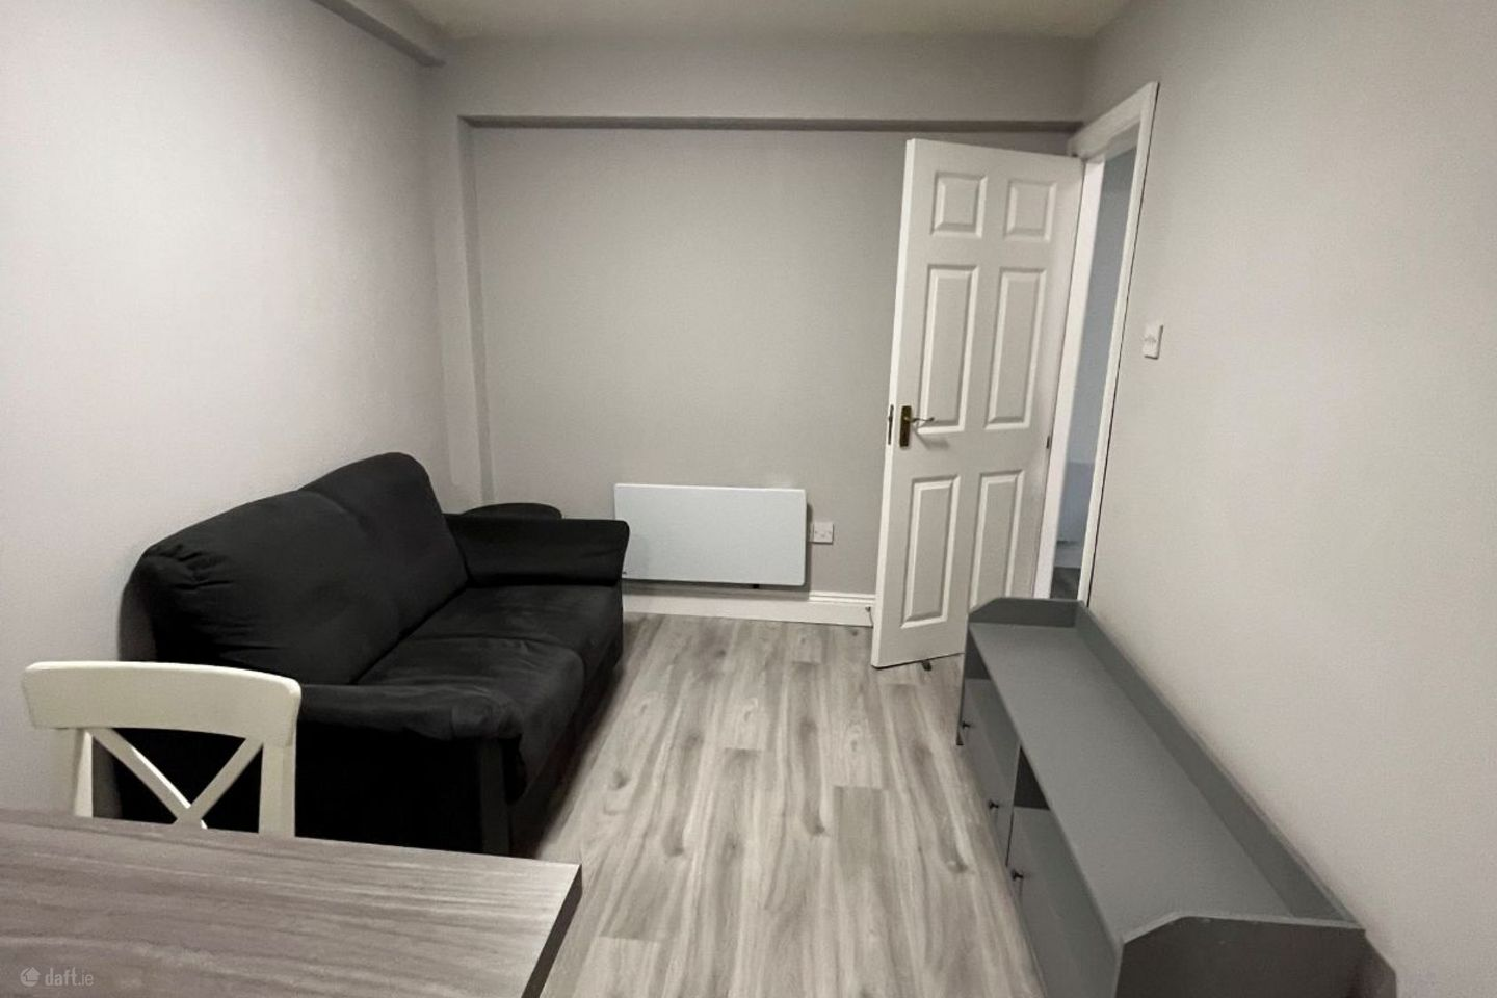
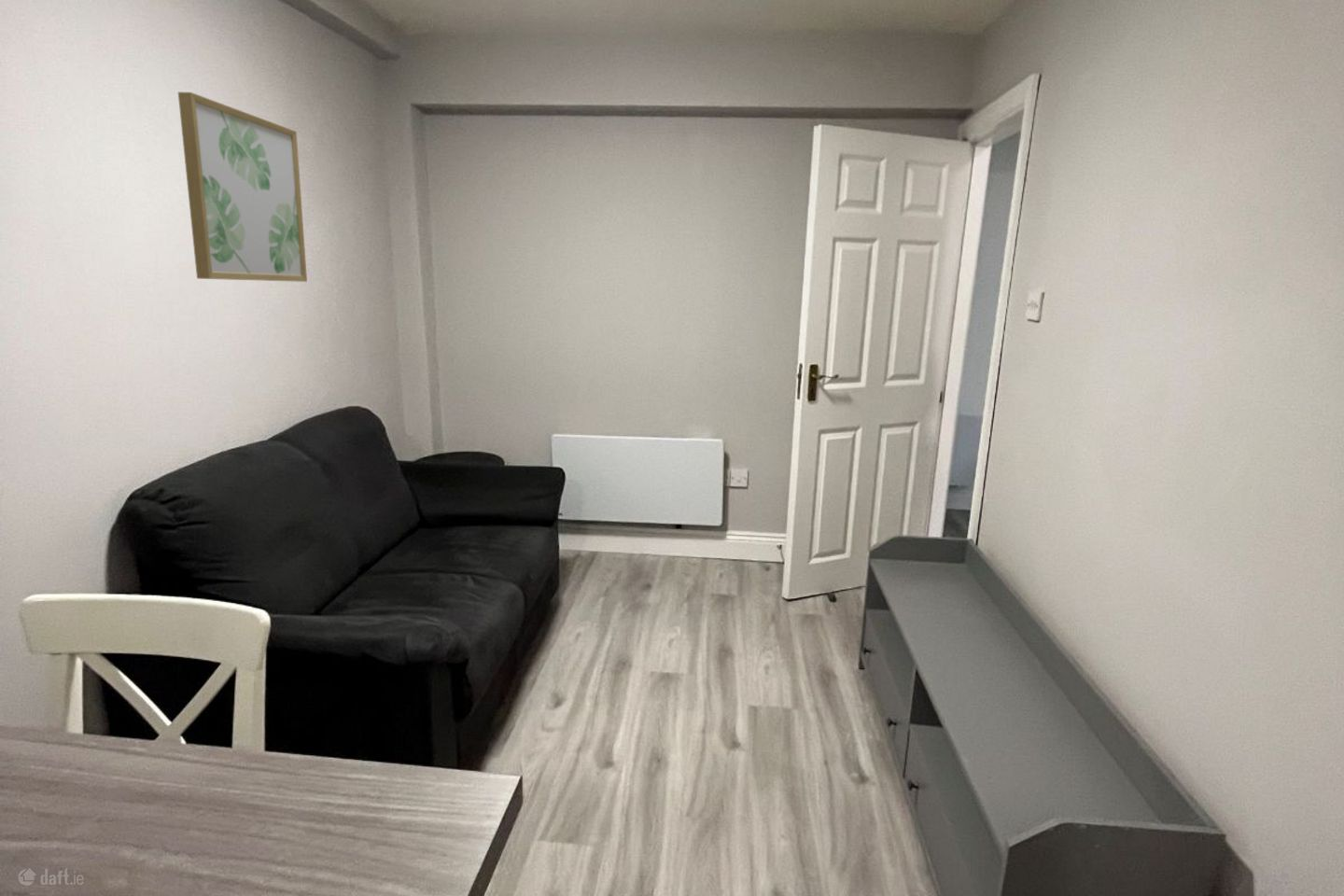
+ wall art (250, 199)
